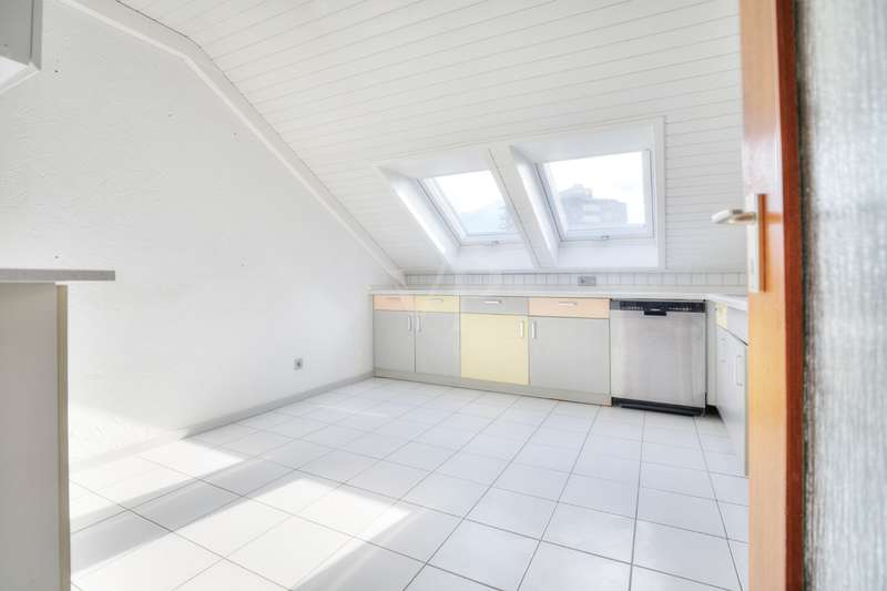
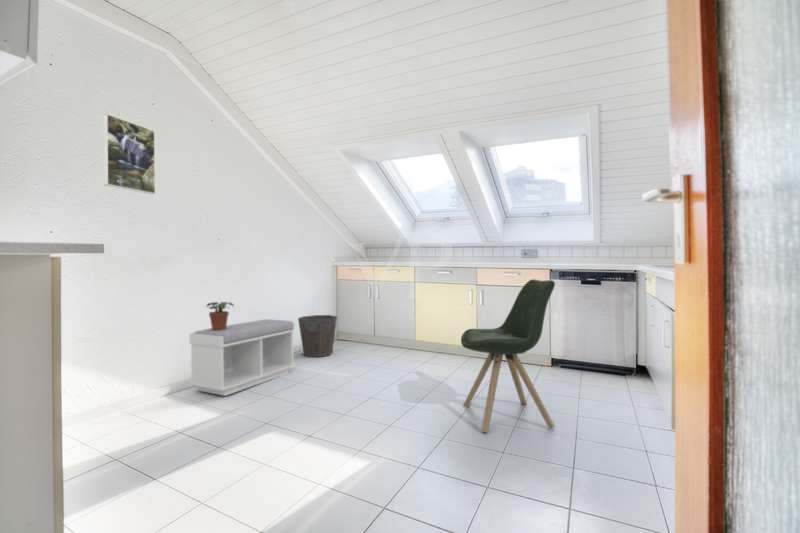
+ bench (247, 352)
+ potted plant (220, 315)
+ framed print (130, 156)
+ chair (505, 348)
+ waste bin (318, 335)
